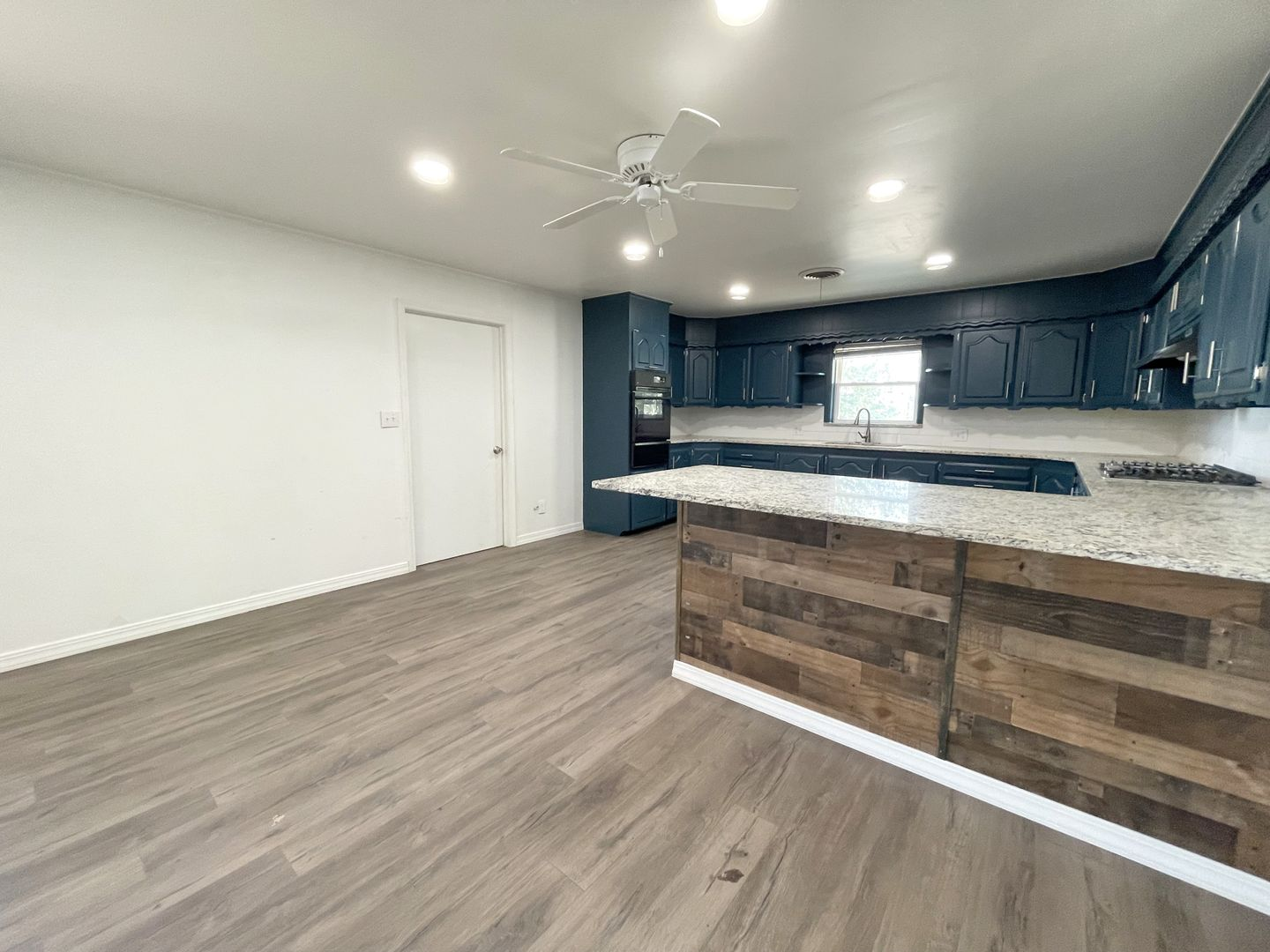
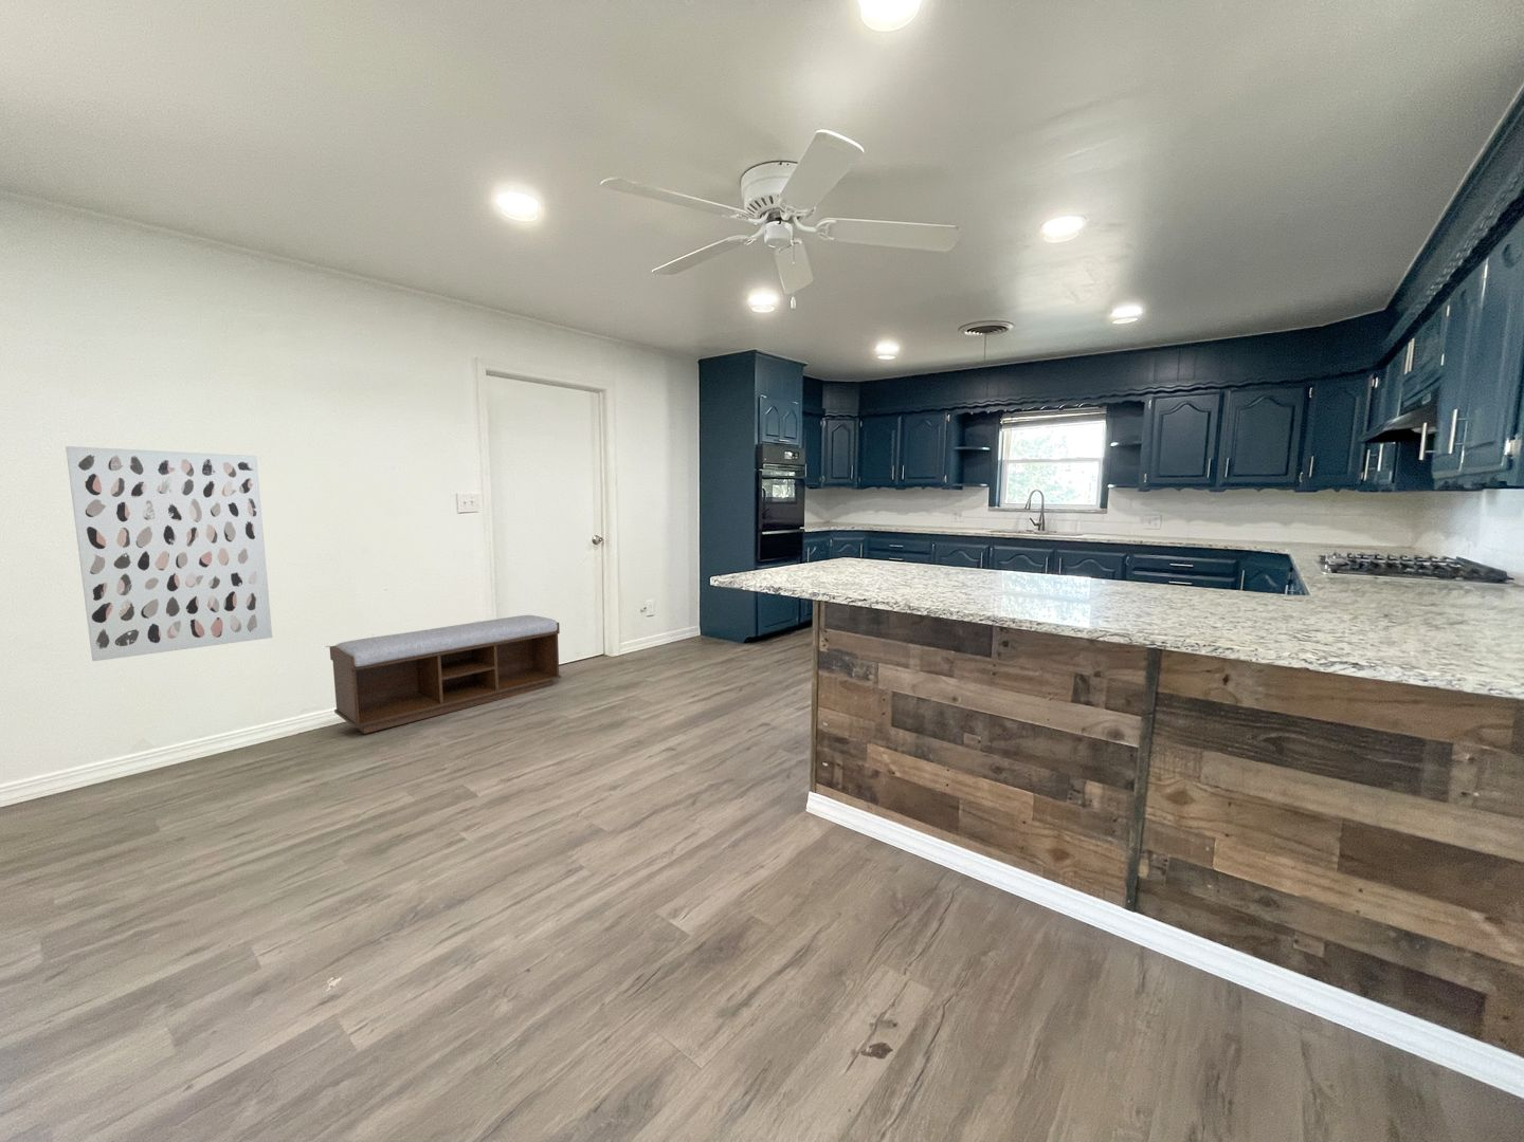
+ bench (457, 665)
+ wall art (179, 551)
